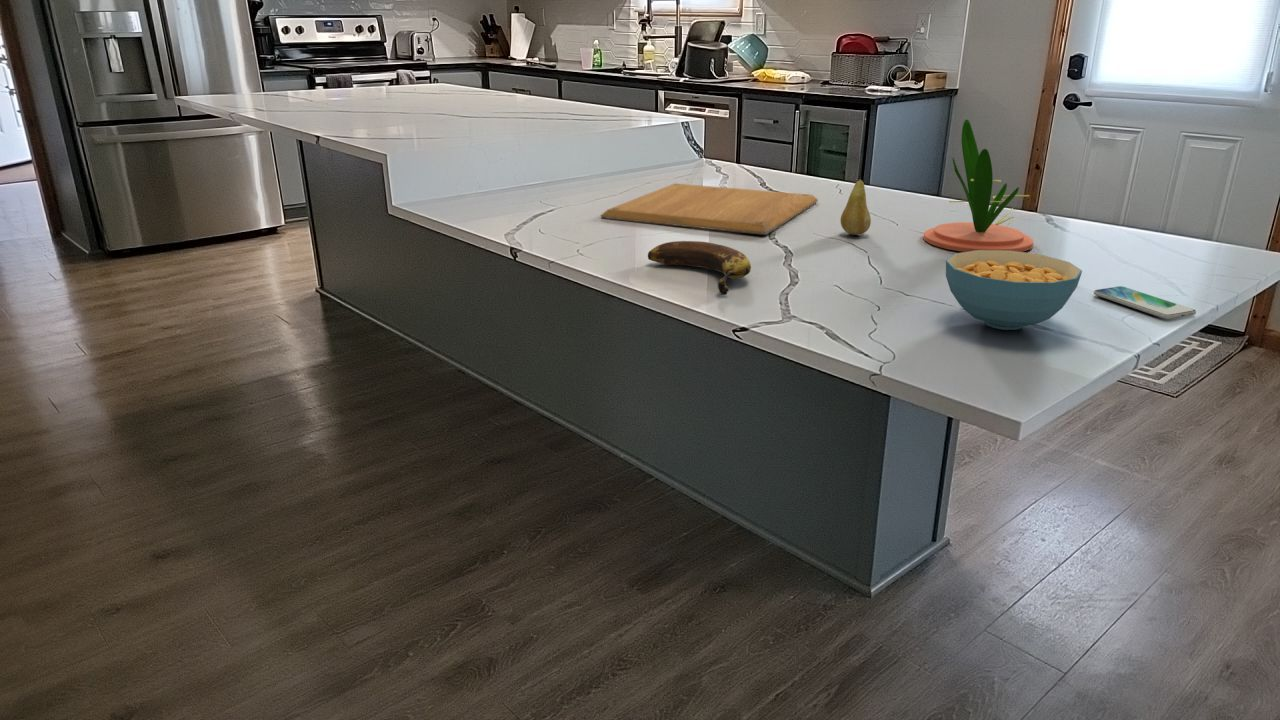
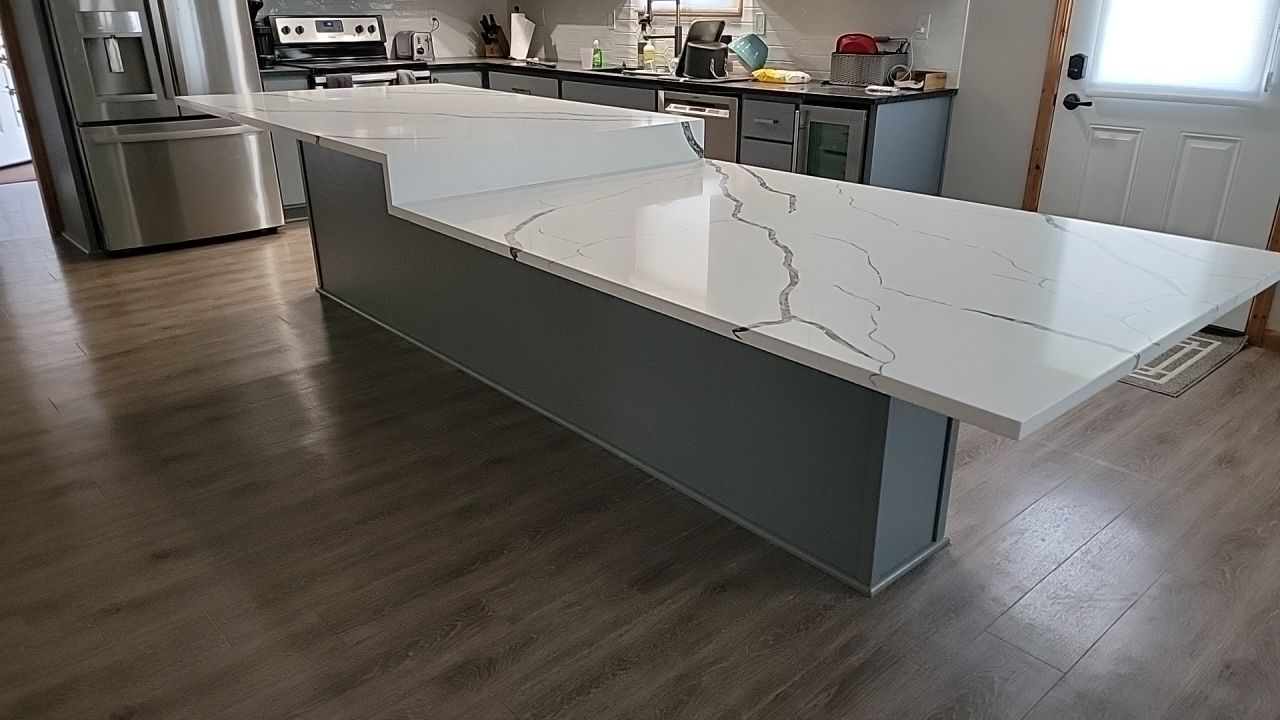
- banana (701, 261)
- smartphone (1143, 302)
- chopping board (713, 205)
- cereal bowl (1008, 295)
- plant (985, 184)
- fruit (856, 207)
